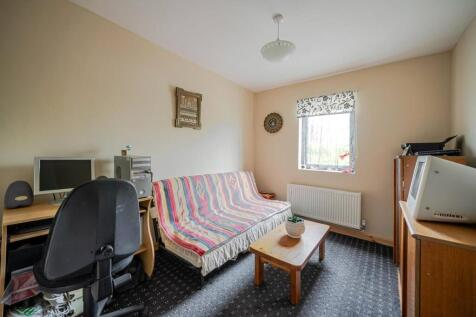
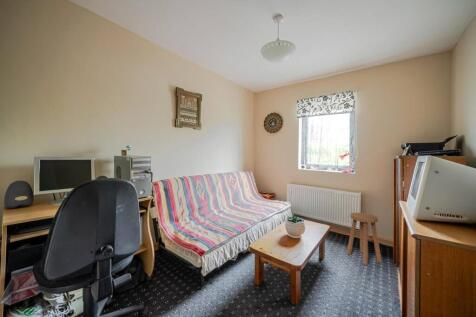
+ stool (363, 237)
